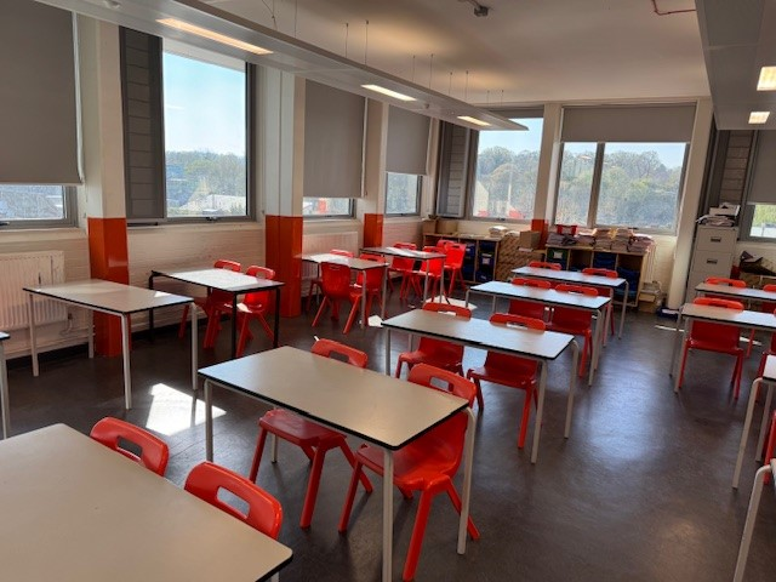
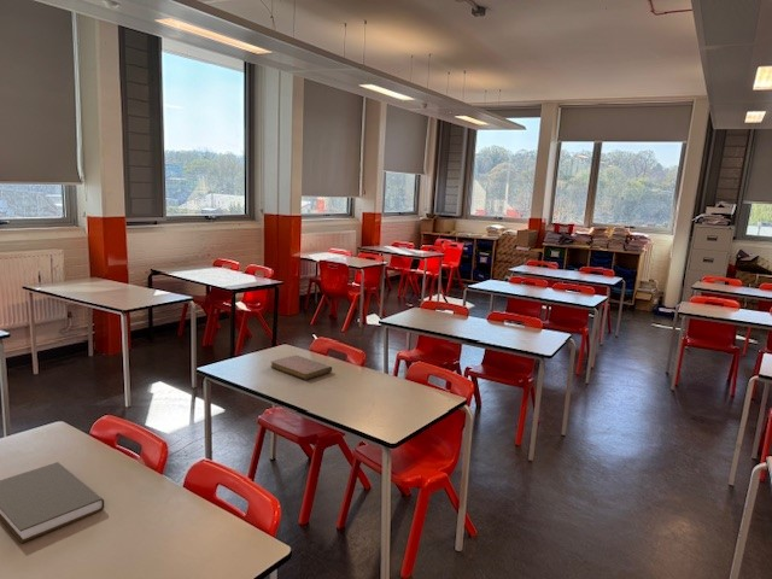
+ book (42, 497)
+ notebook (300, 365)
